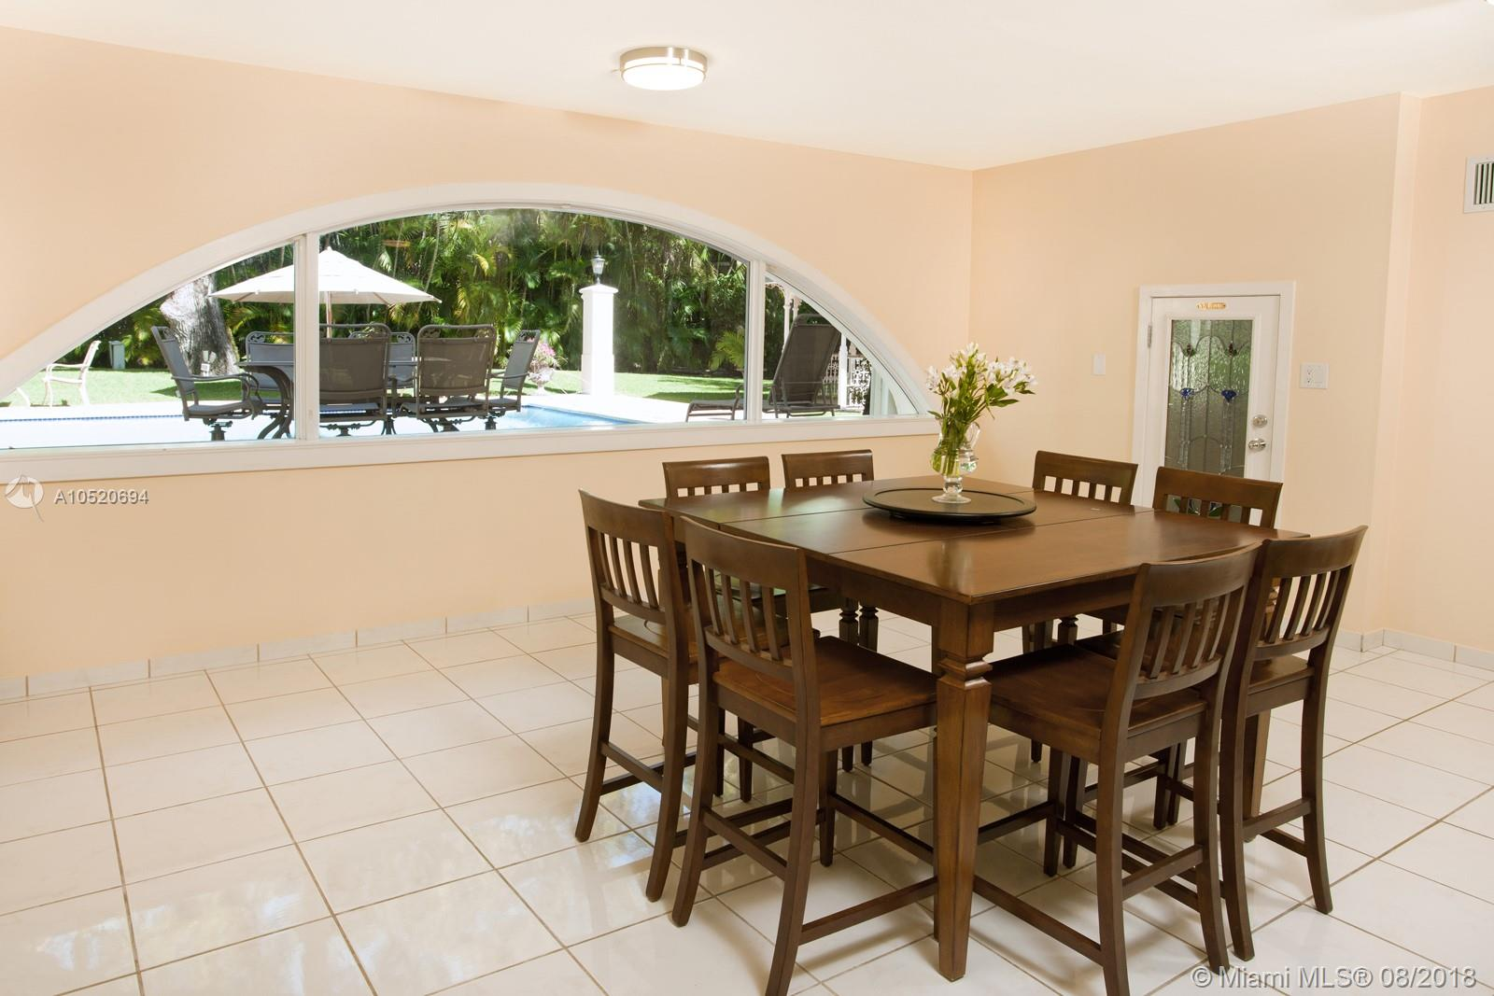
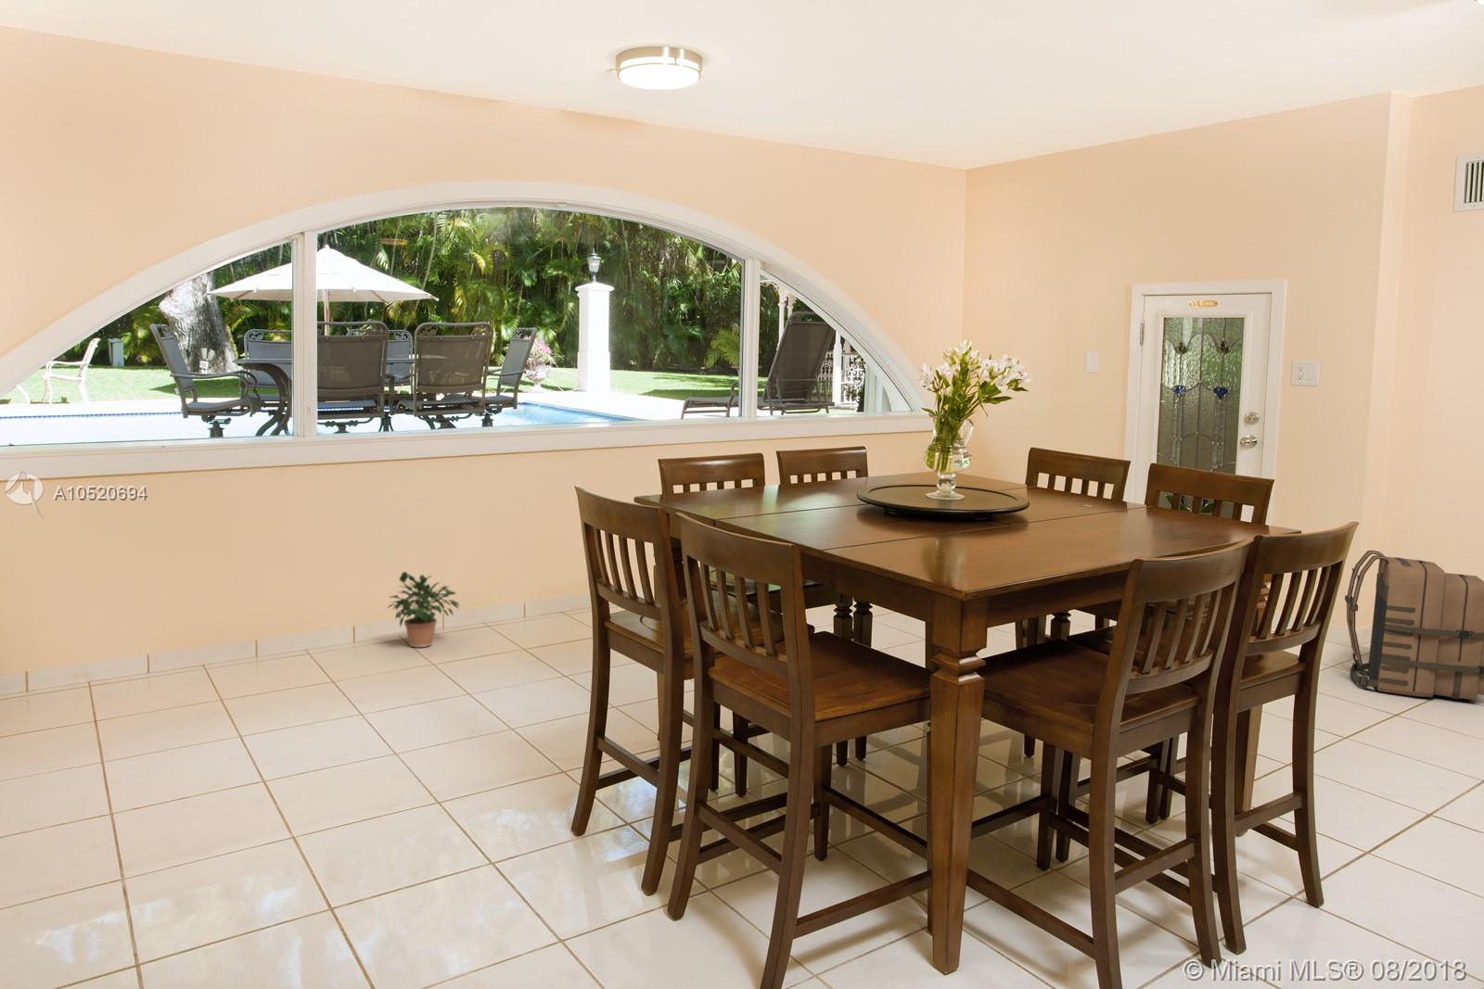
+ backpack (1421, 623)
+ potted plant (426, 606)
